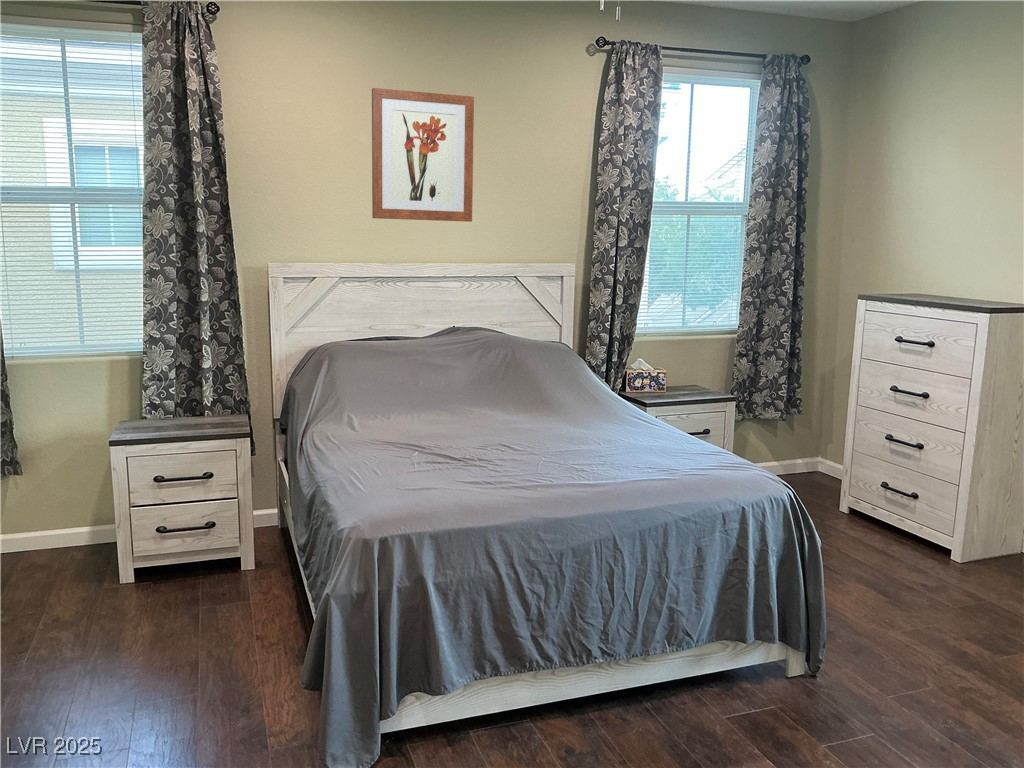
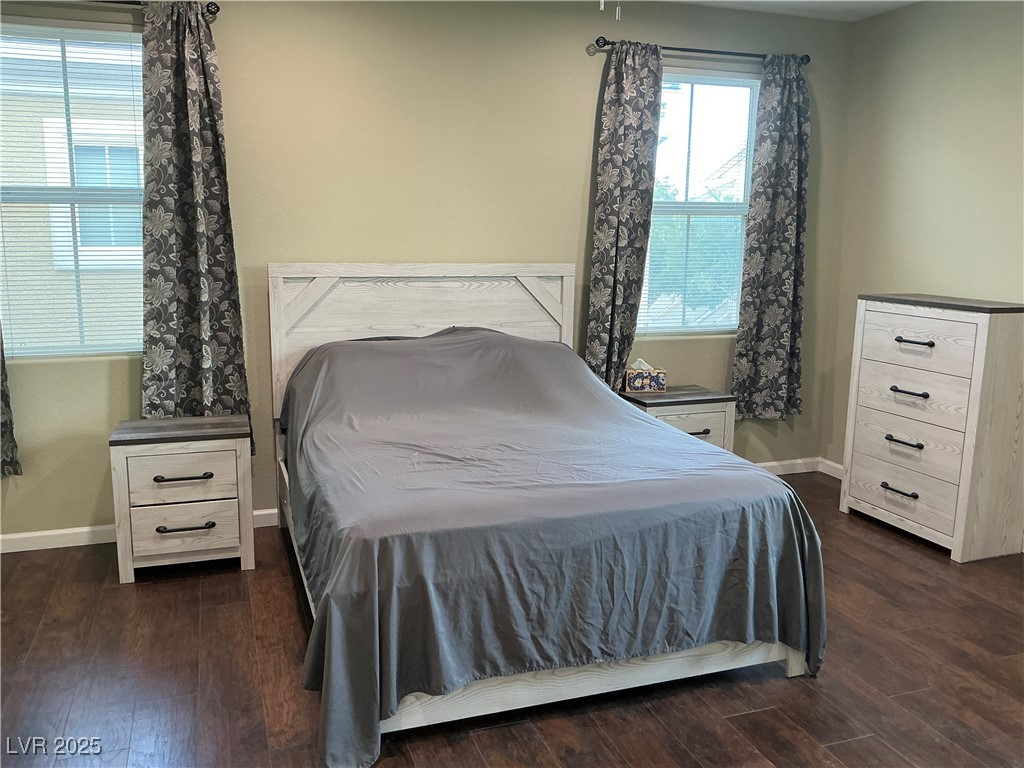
- wall art (423, 157)
